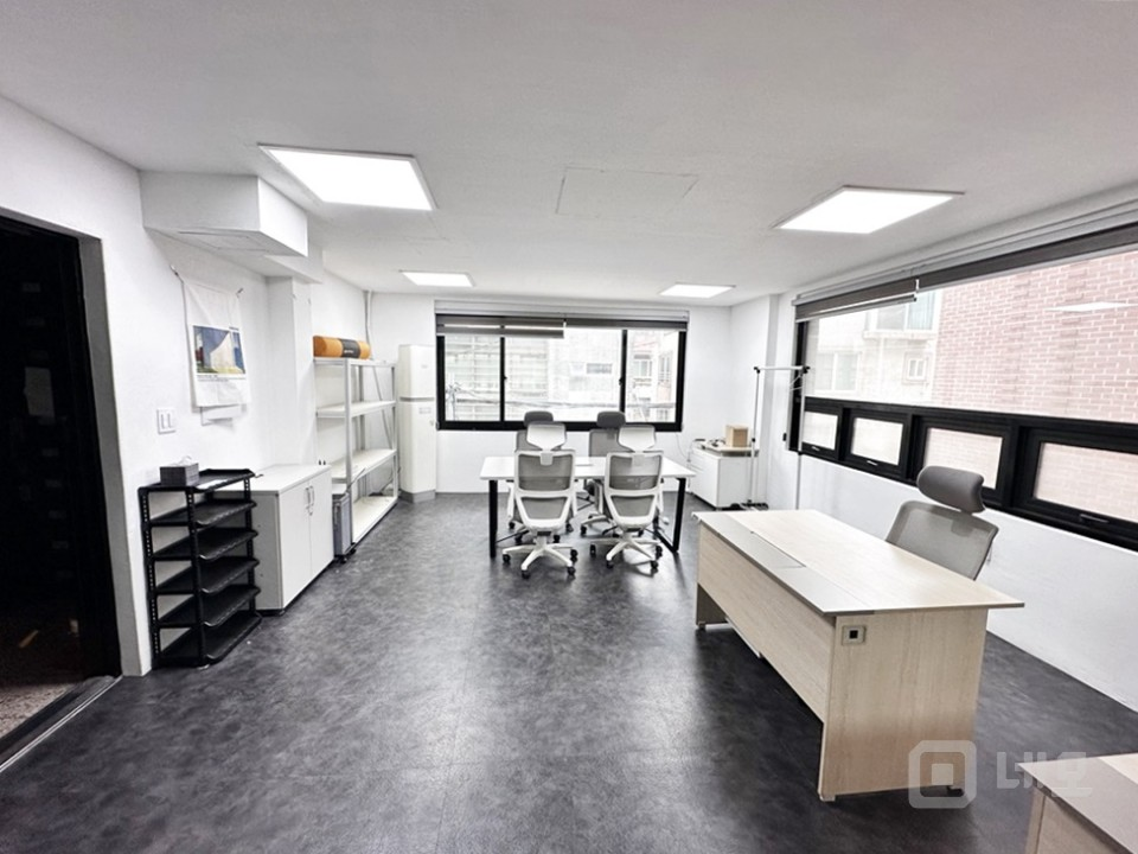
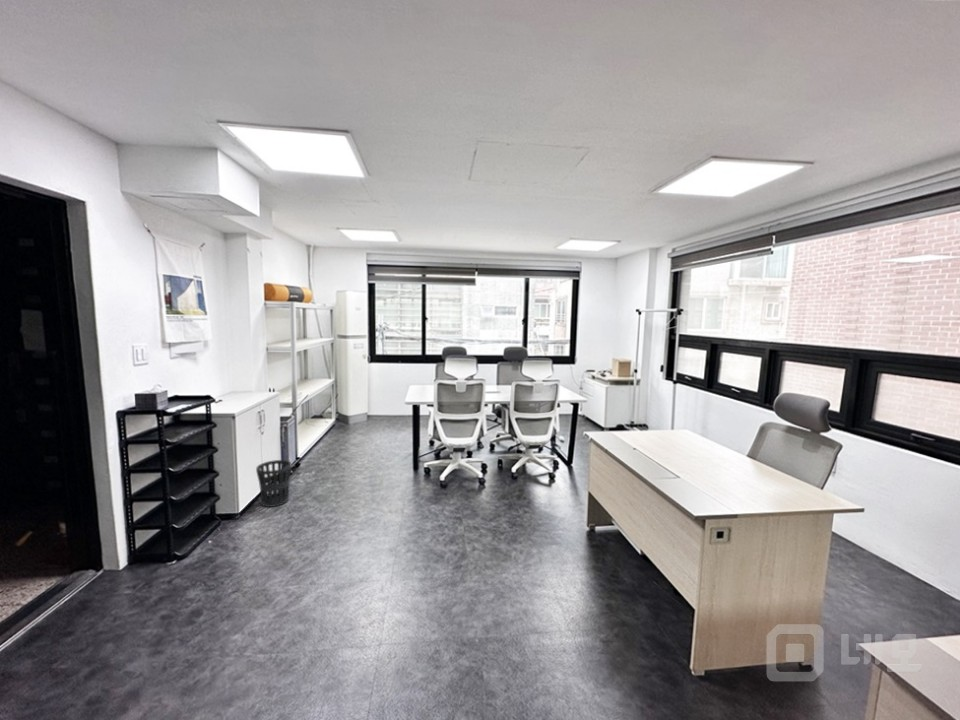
+ wastebasket (274, 483)
